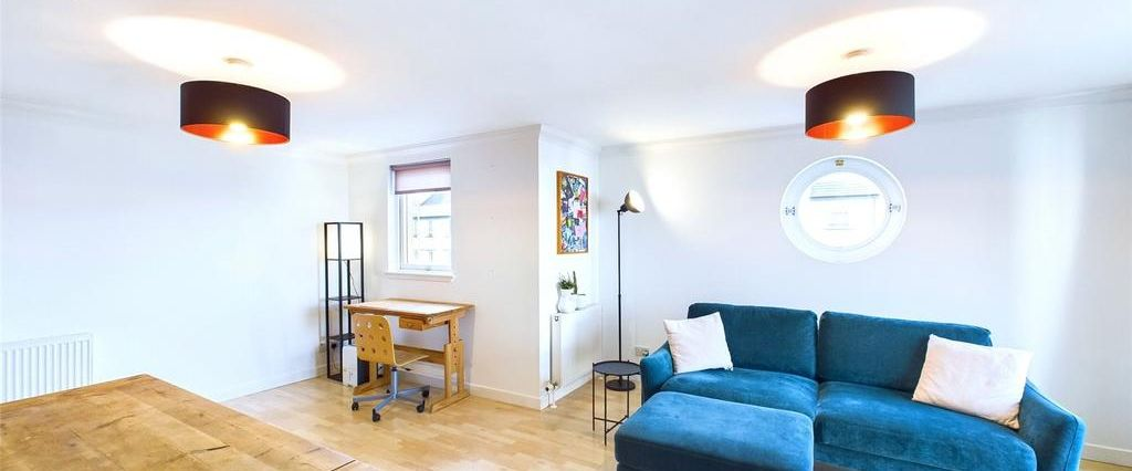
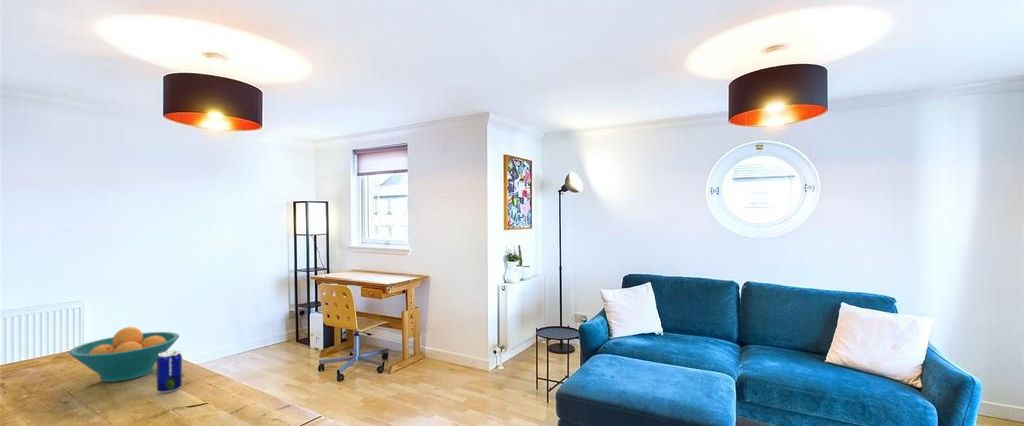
+ fruit bowl (127, 351)
+ beer can (169, 370)
